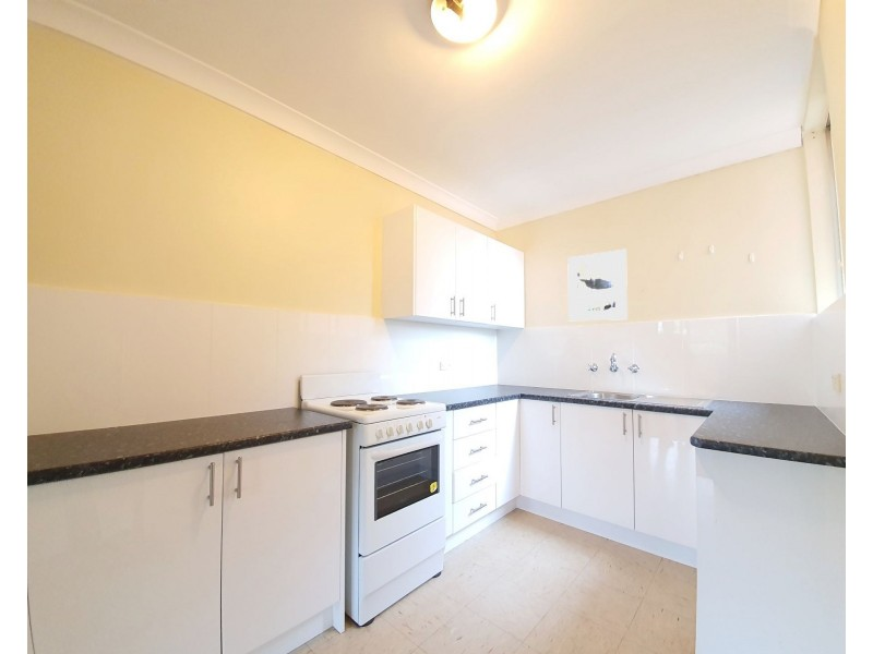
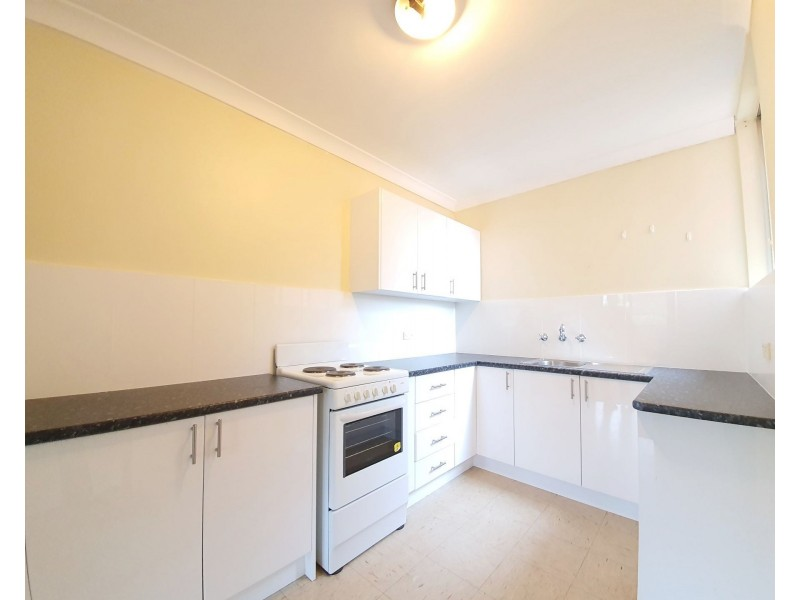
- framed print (596, 287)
